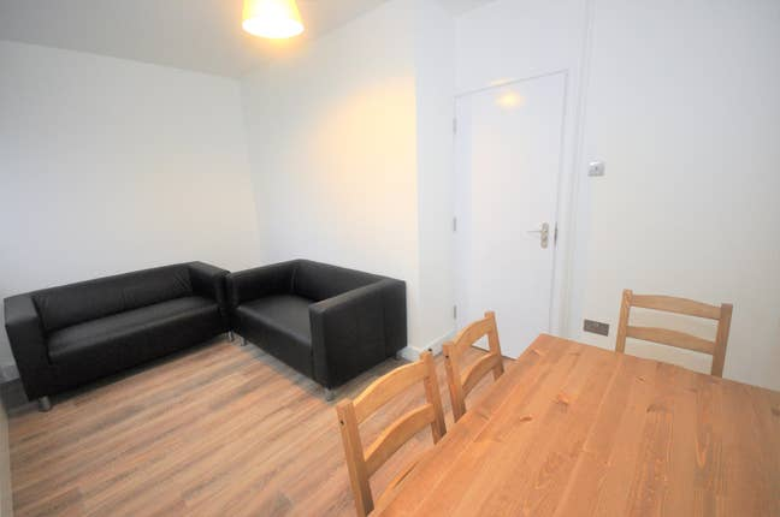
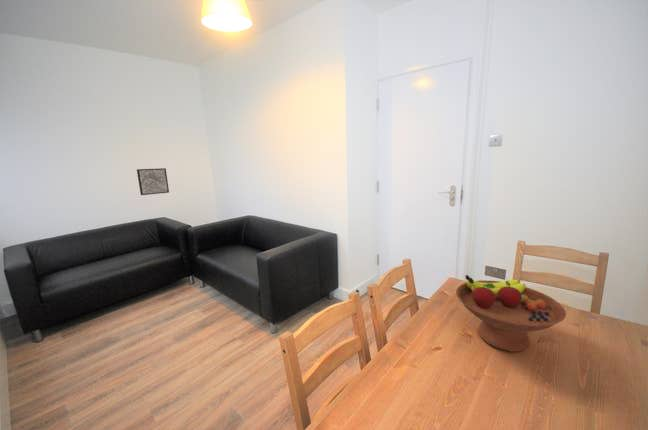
+ fruit bowl (505, 311)
+ wall art (153, 181)
